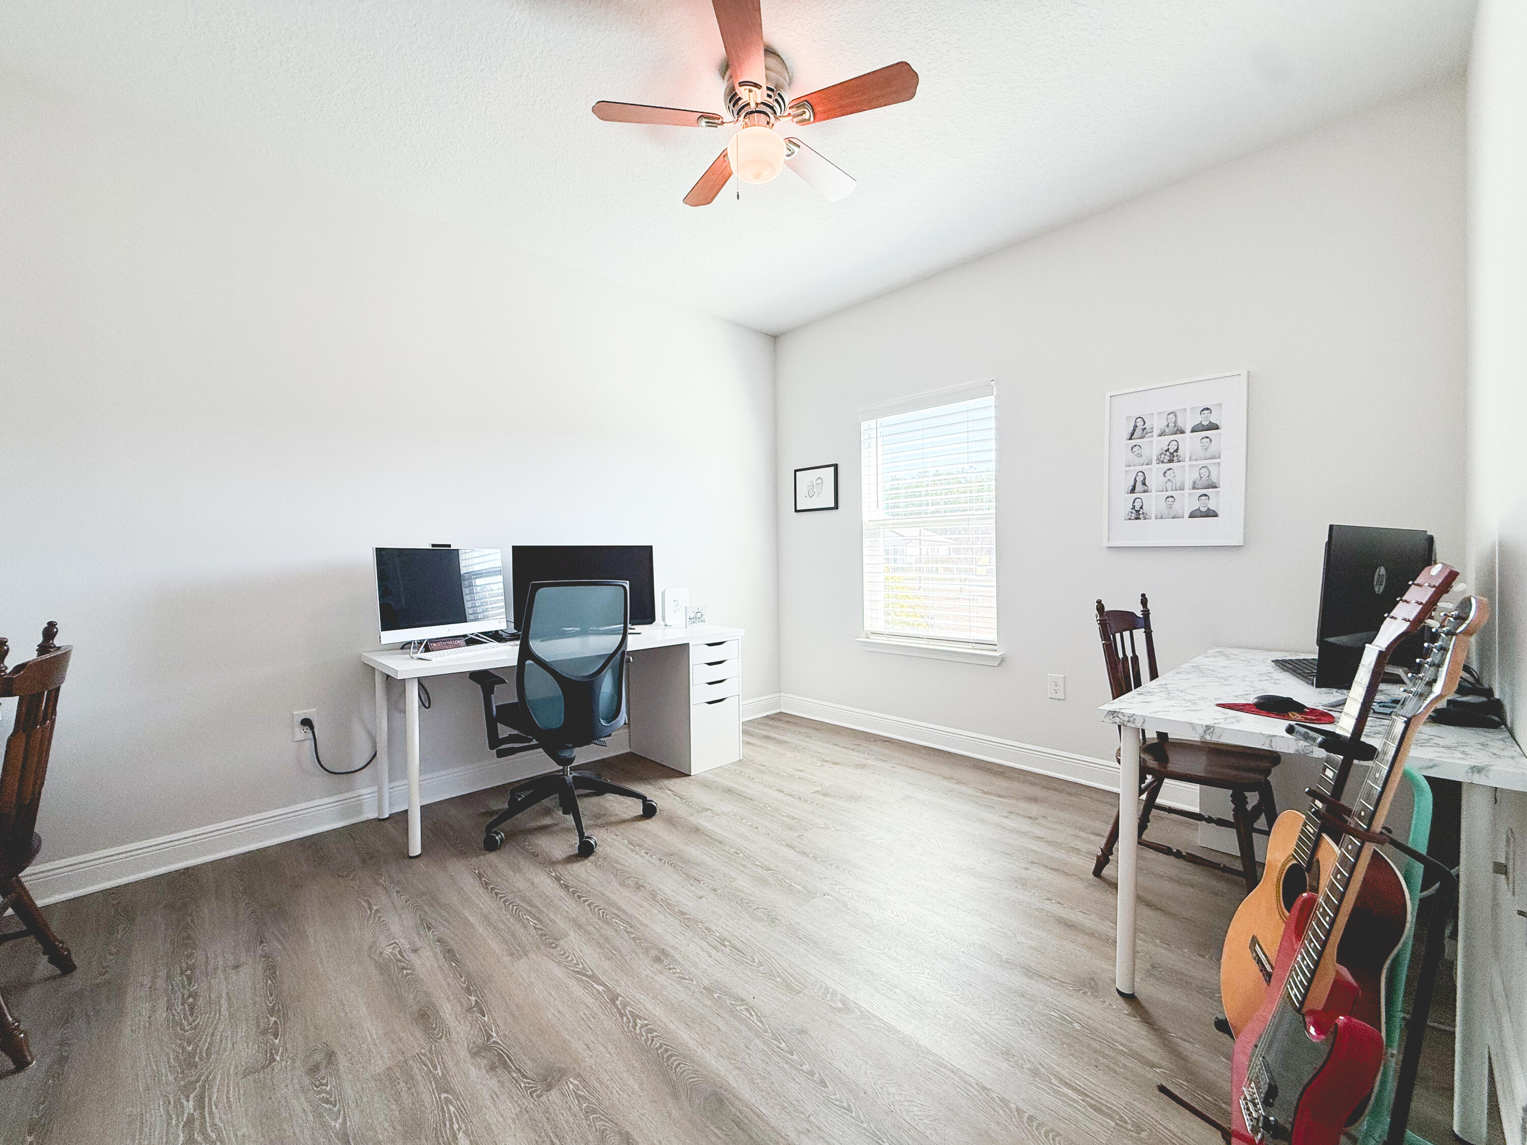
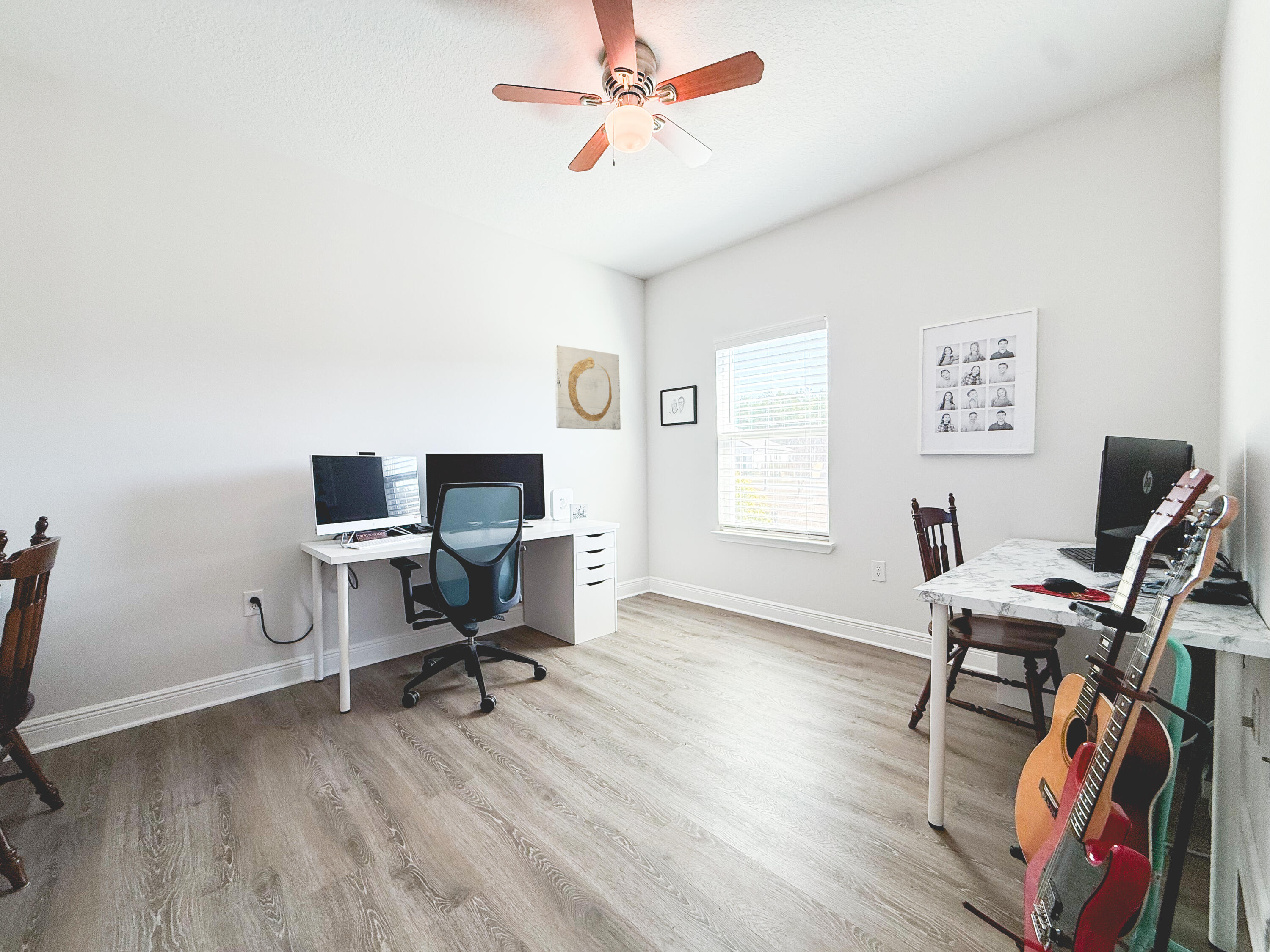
+ wall art (589, 390)
